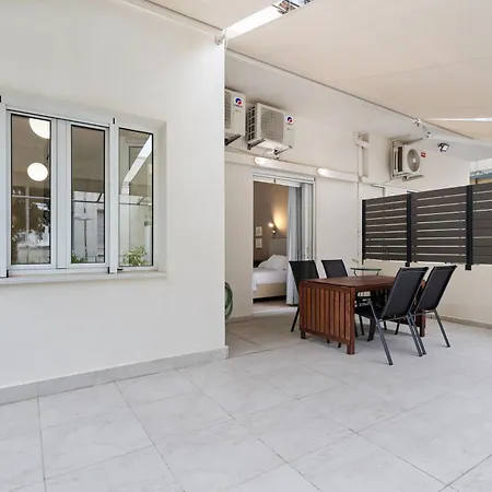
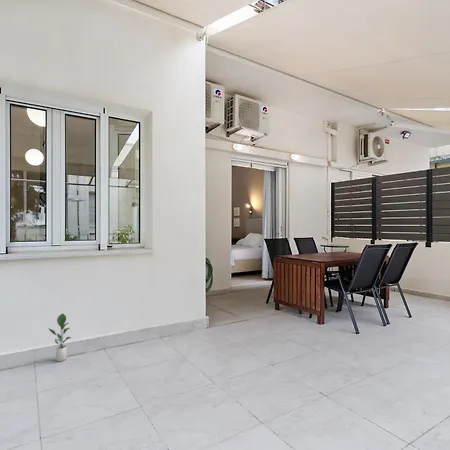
+ potted plant (60, 338)
